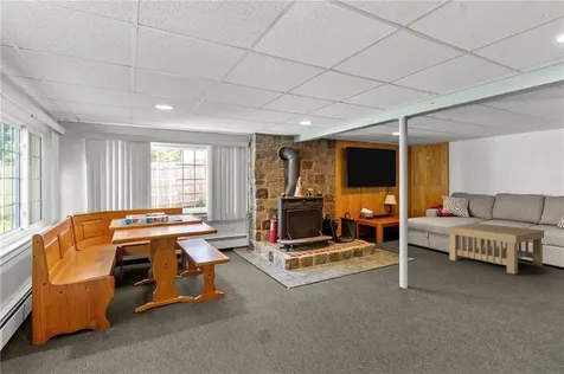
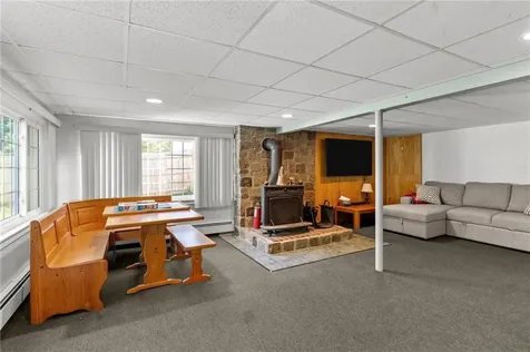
- coffee table (494, 245)
